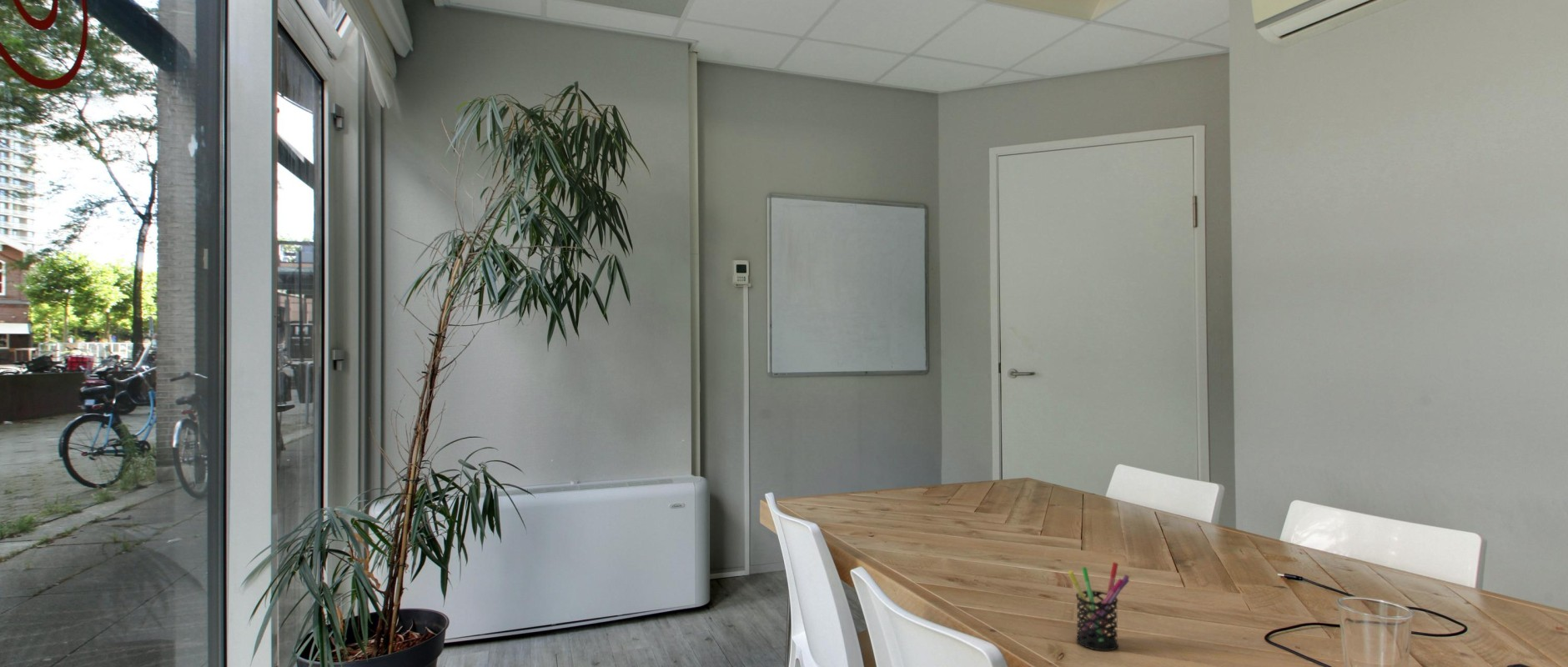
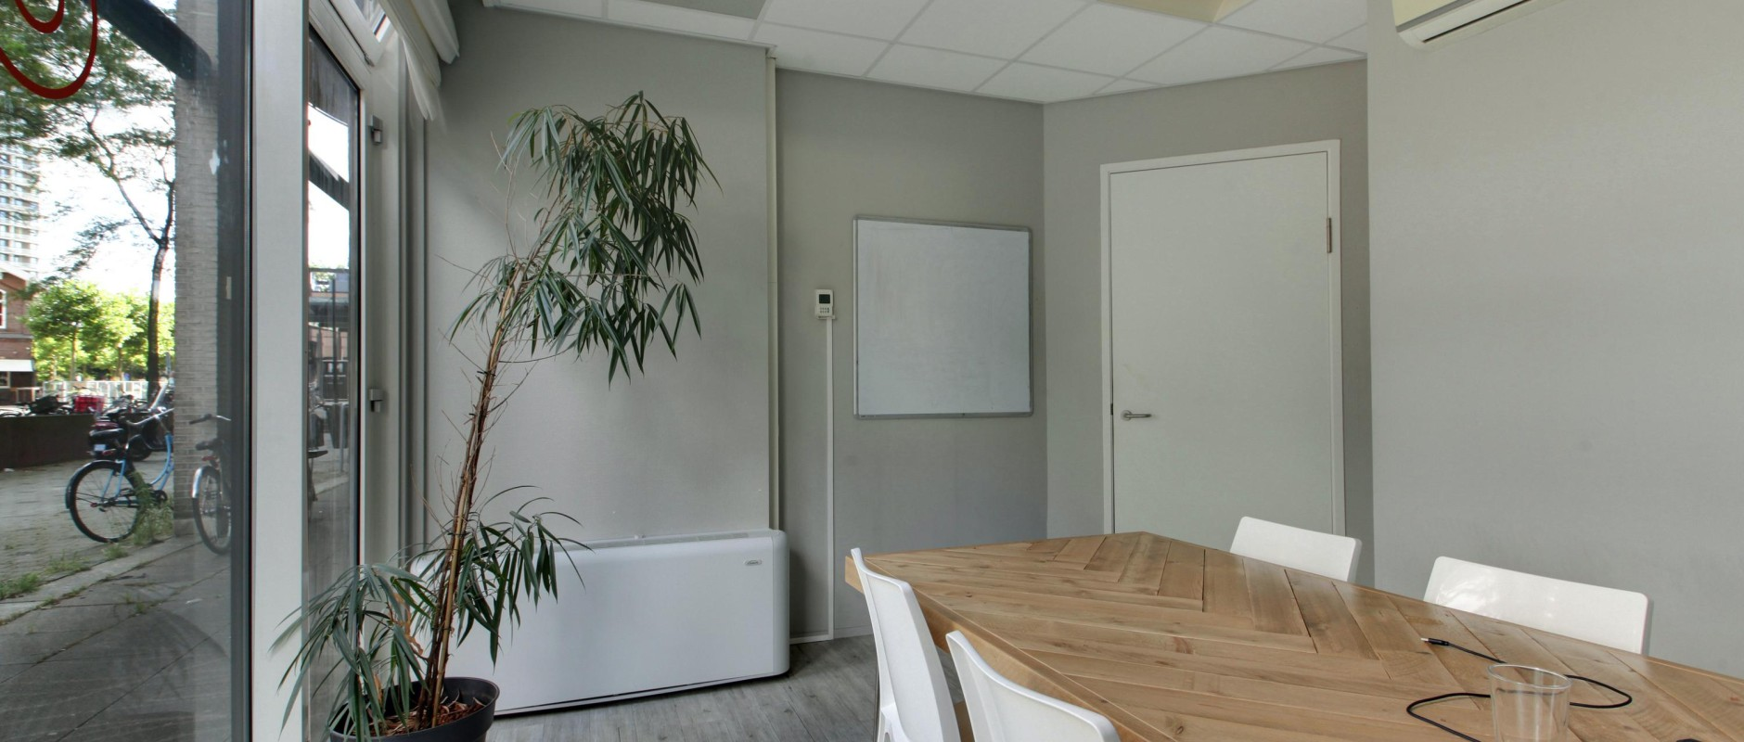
- pen holder (1097, 602)
